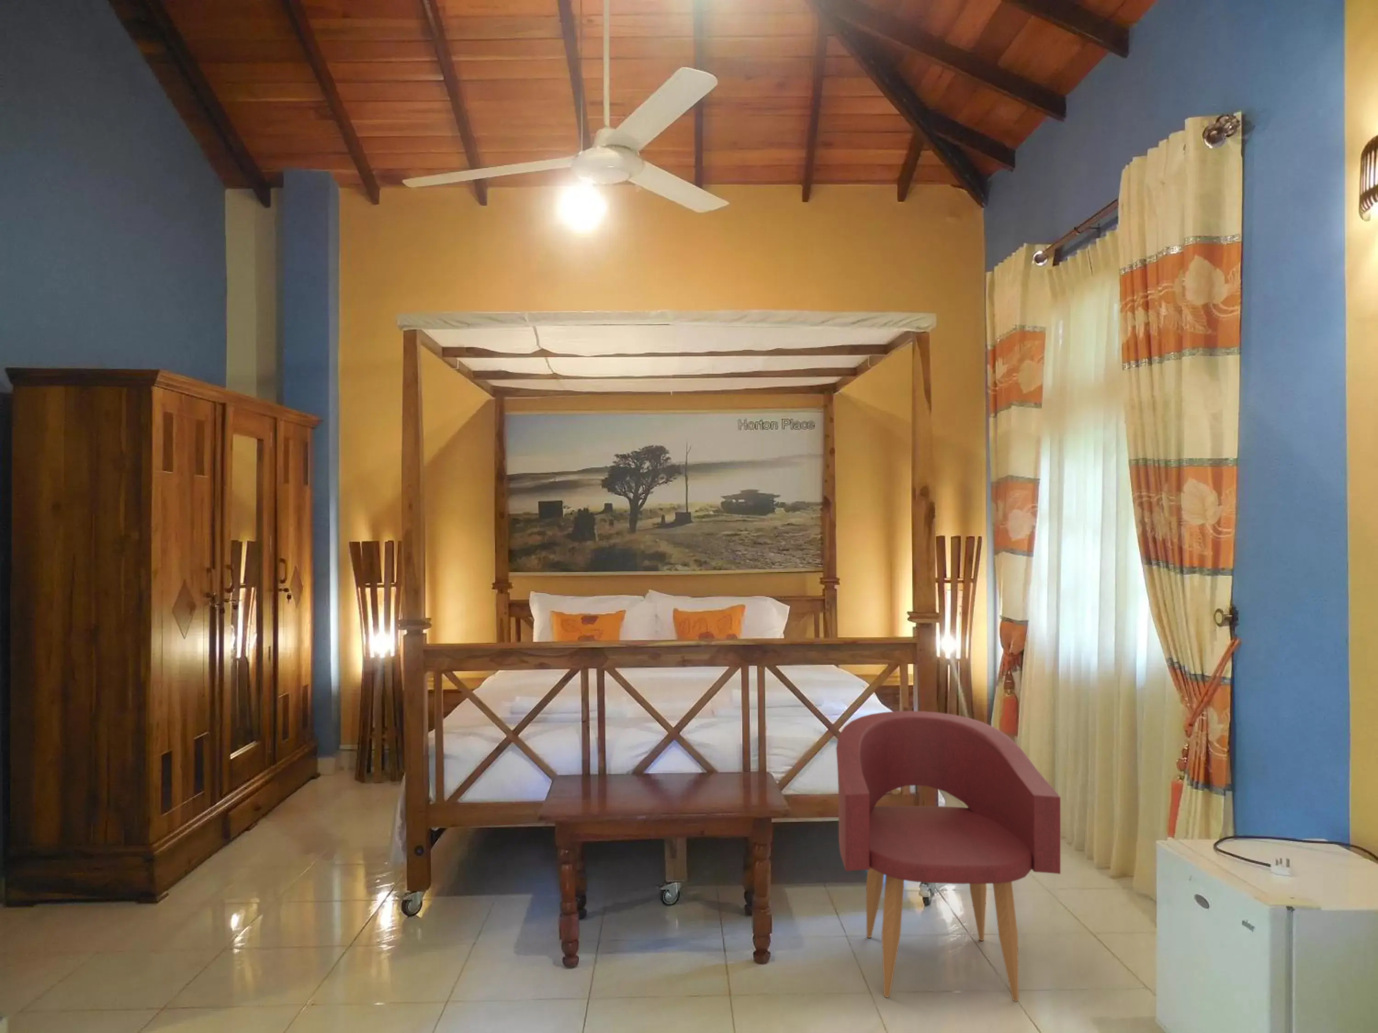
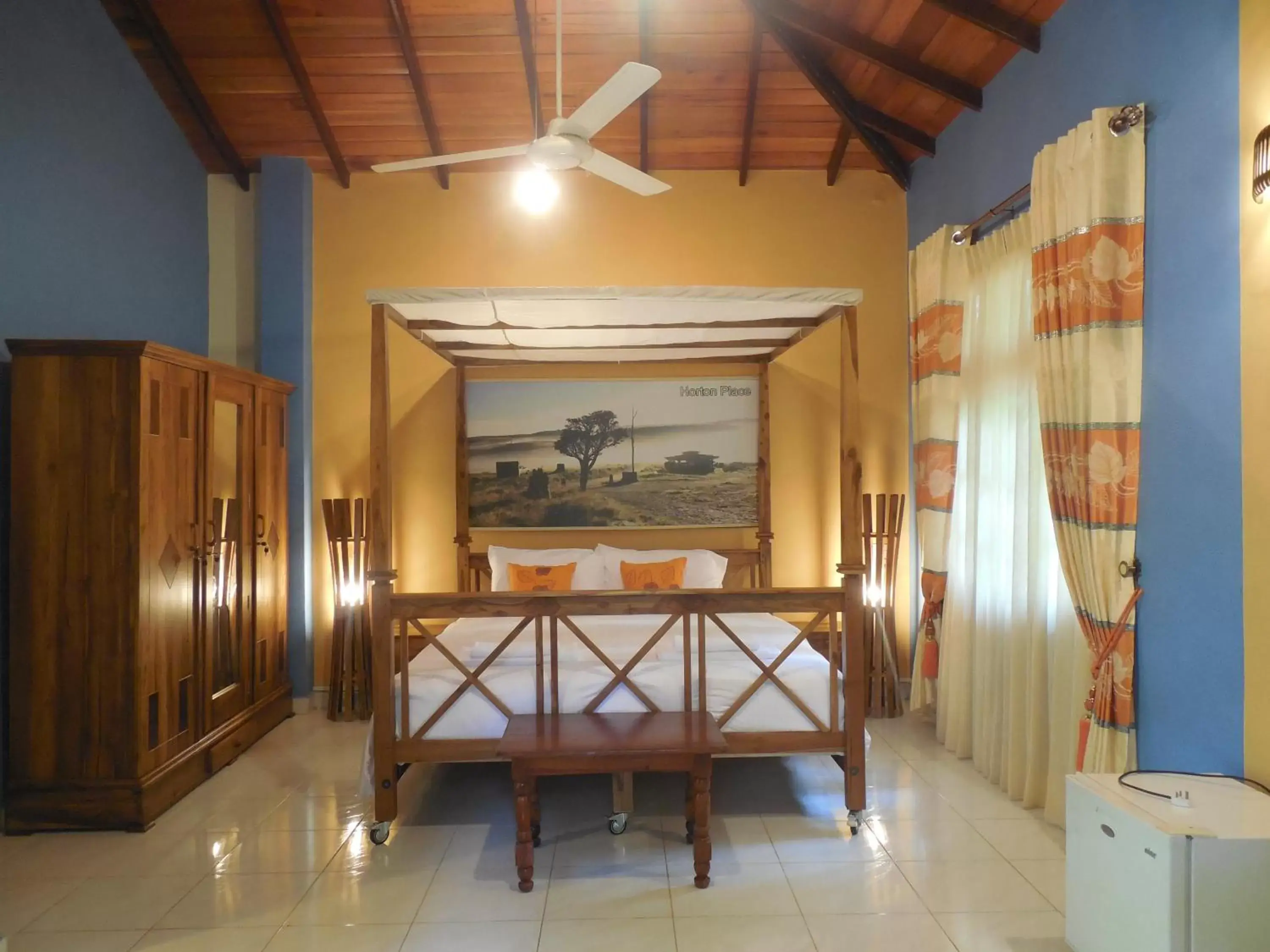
- armchair (932, 845)
